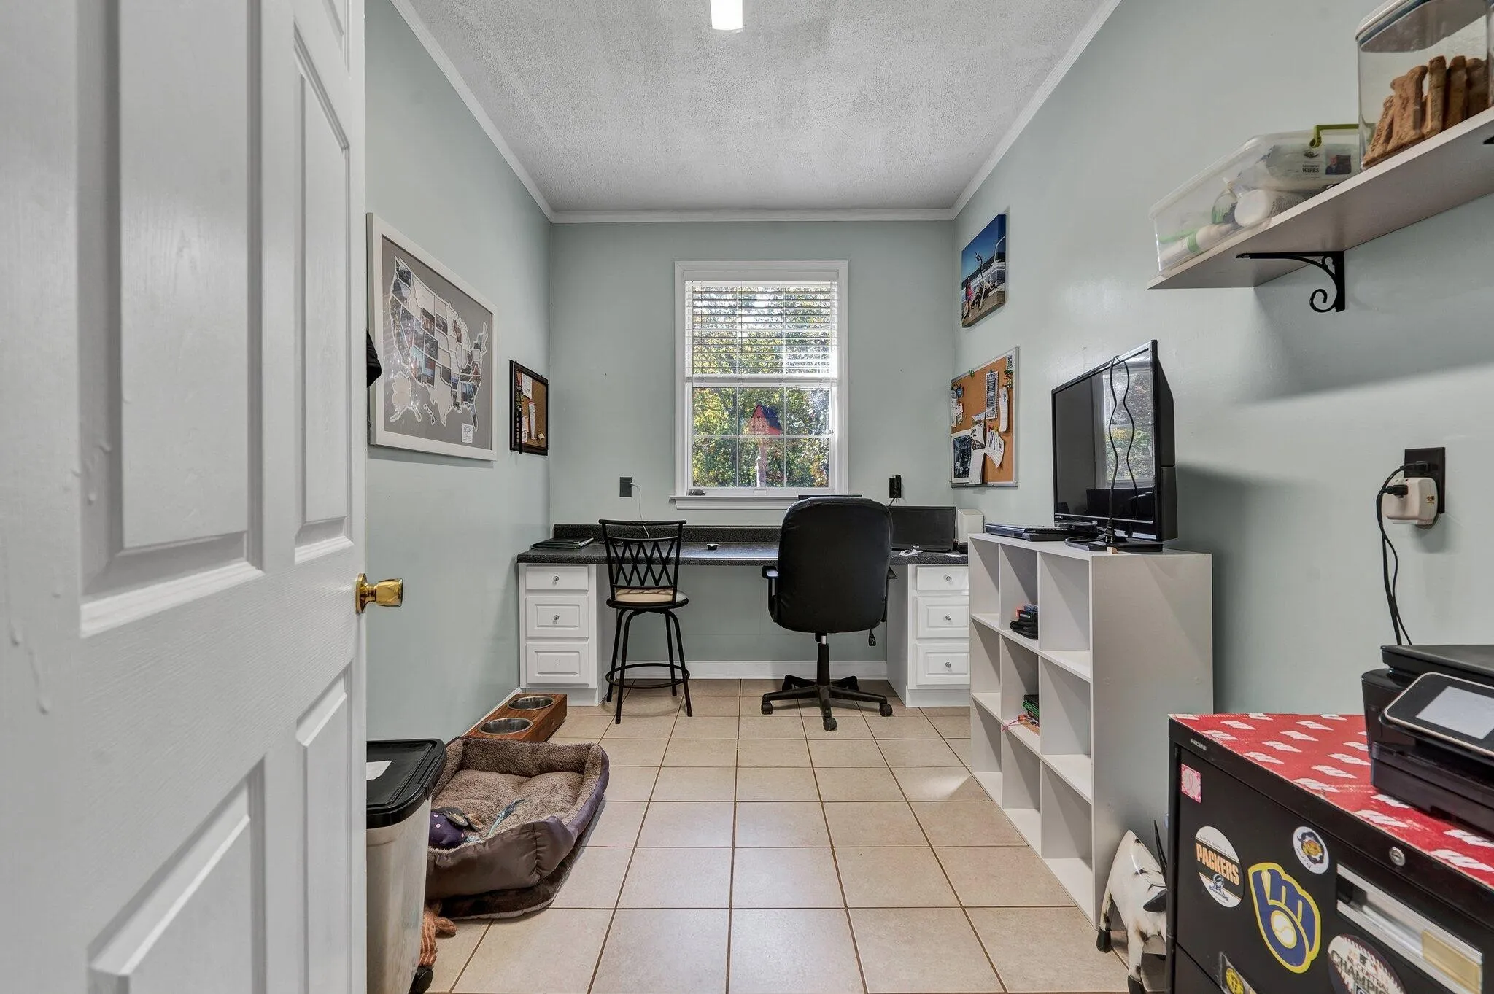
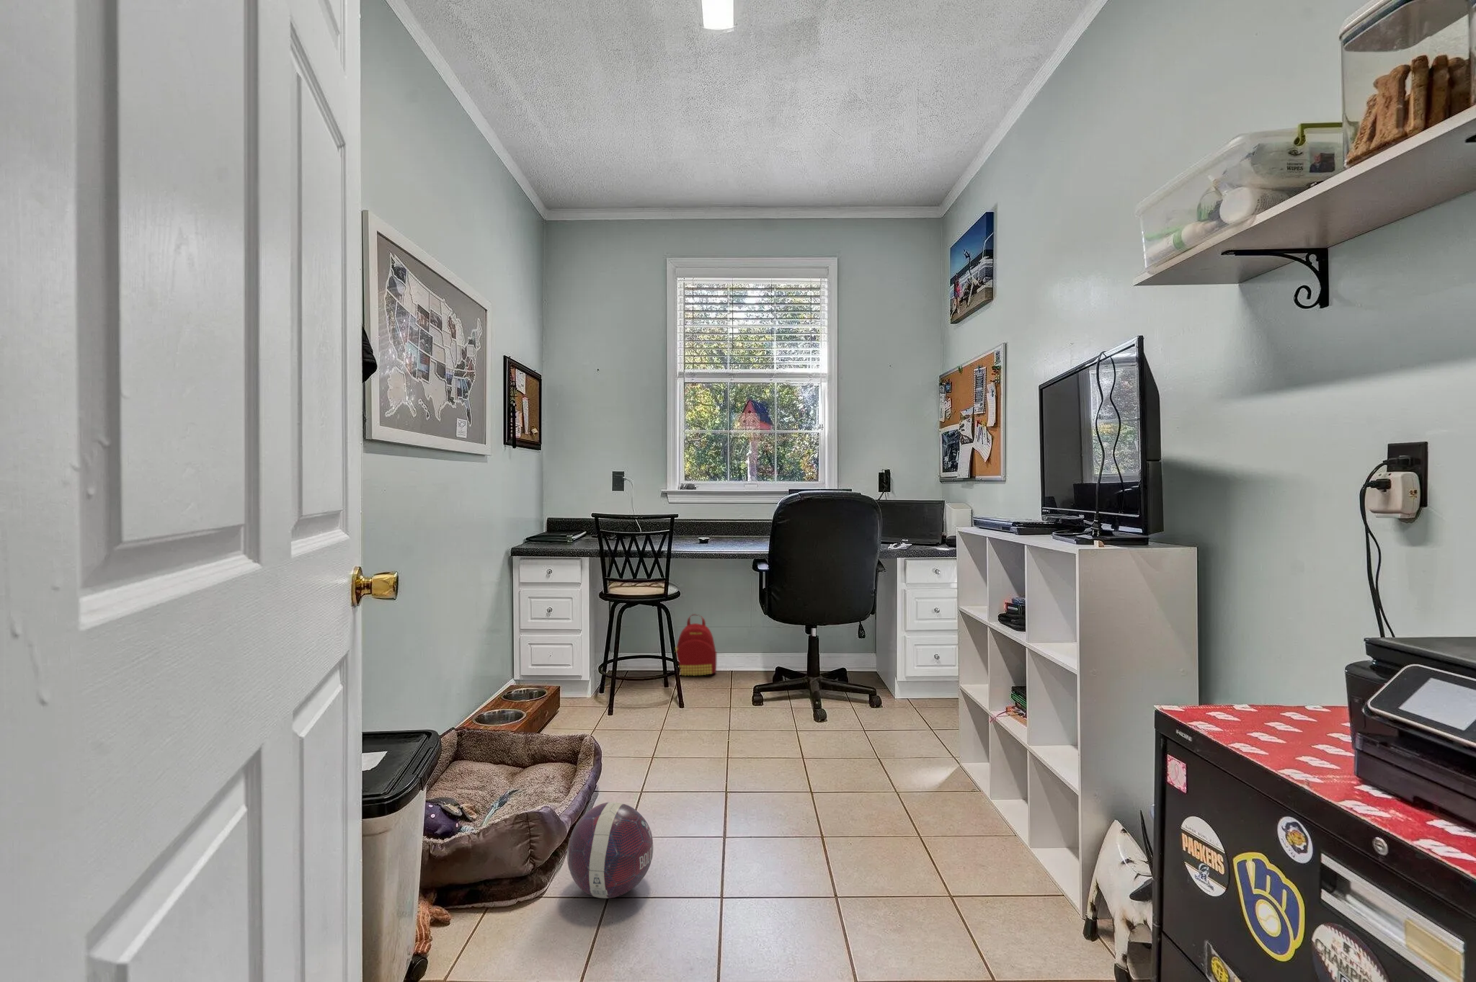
+ backpack (695, 644)
+ ball (610, 848)
